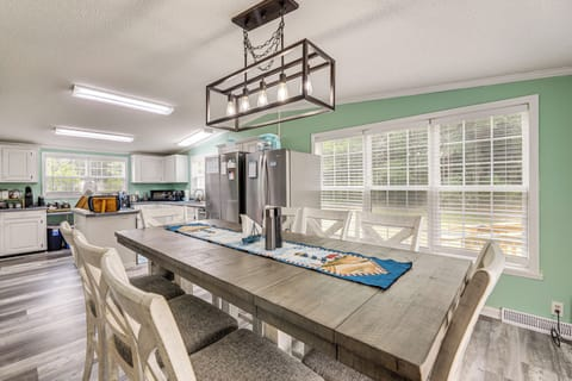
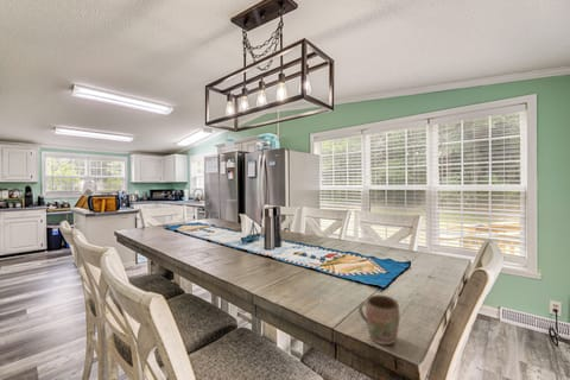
+ mug (380, 317)
